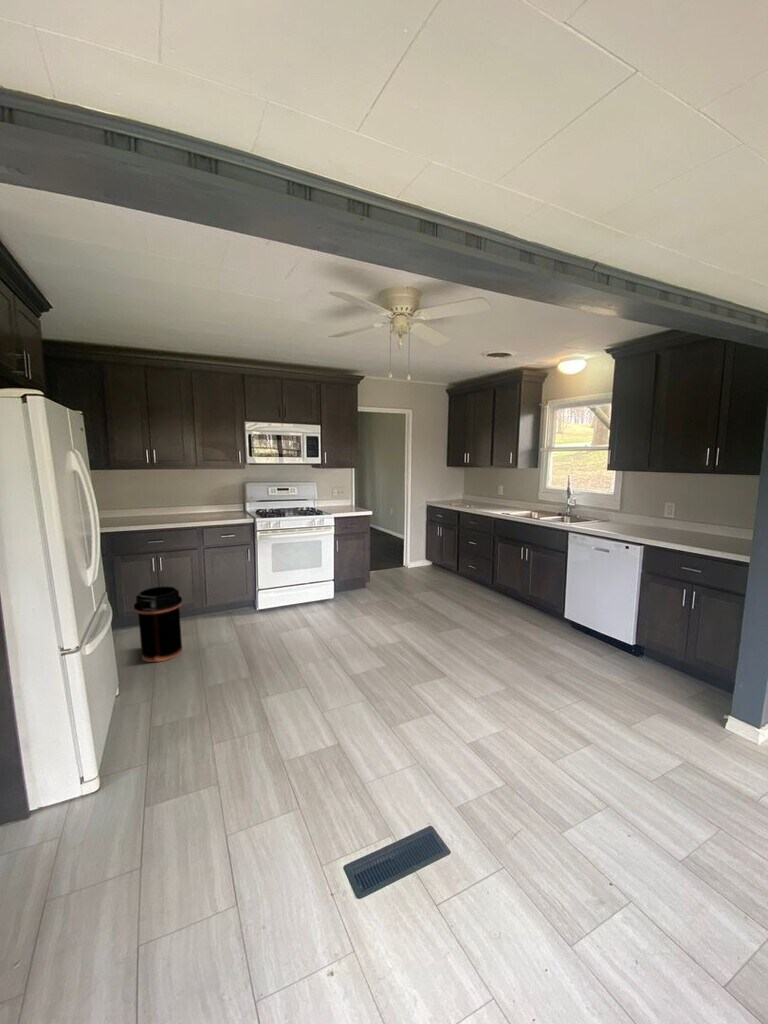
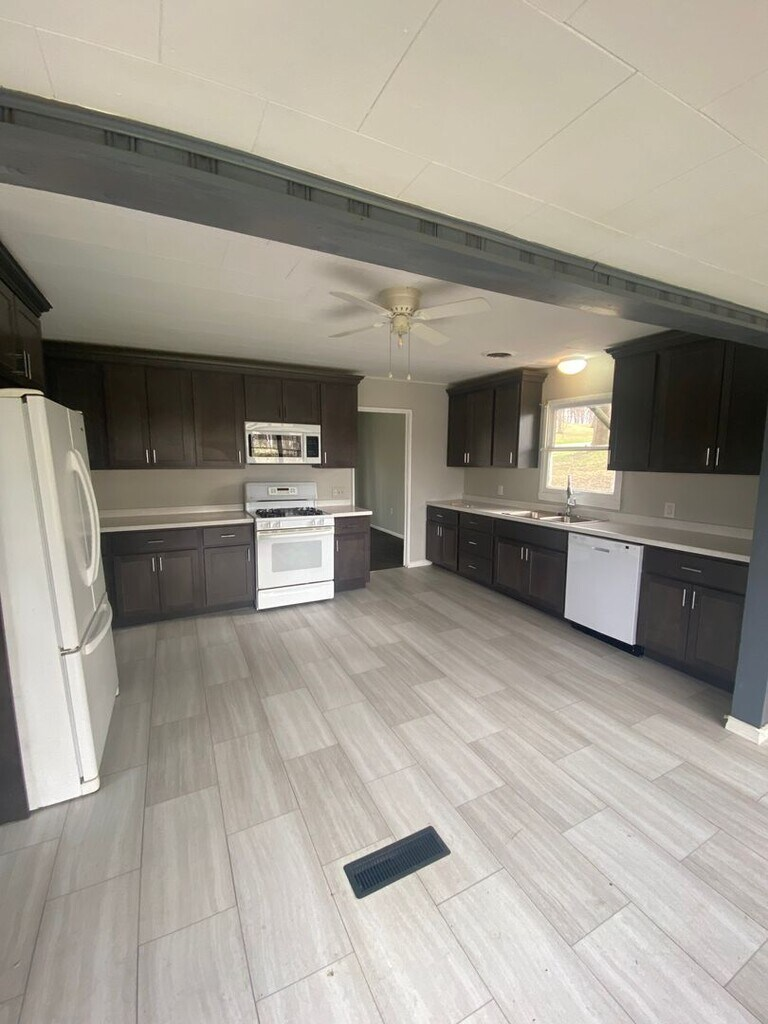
- trash can (160, 622)
